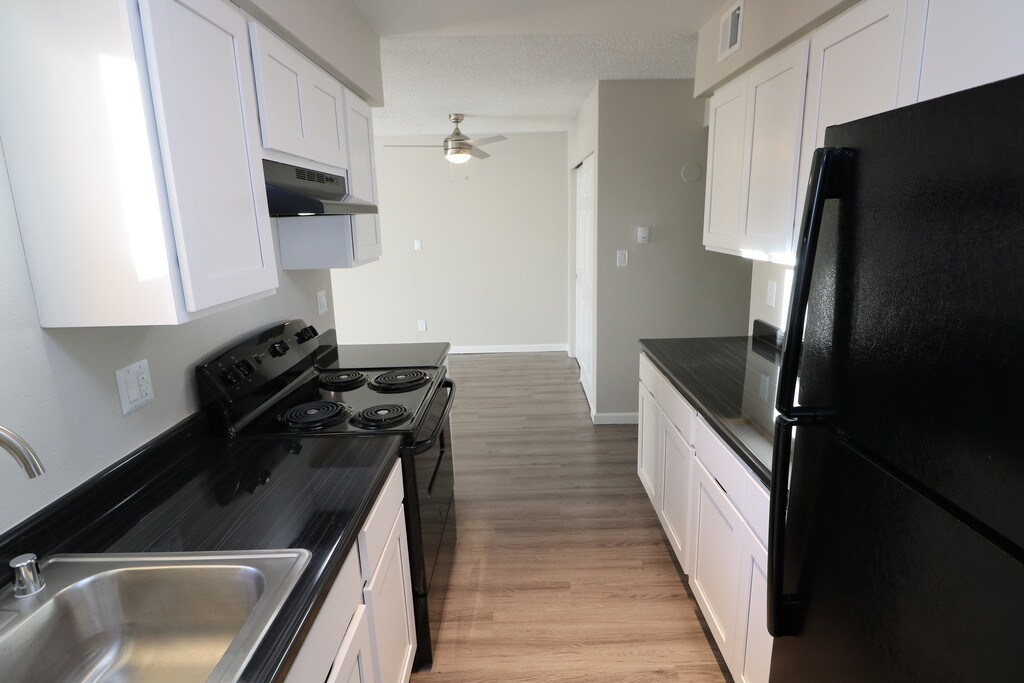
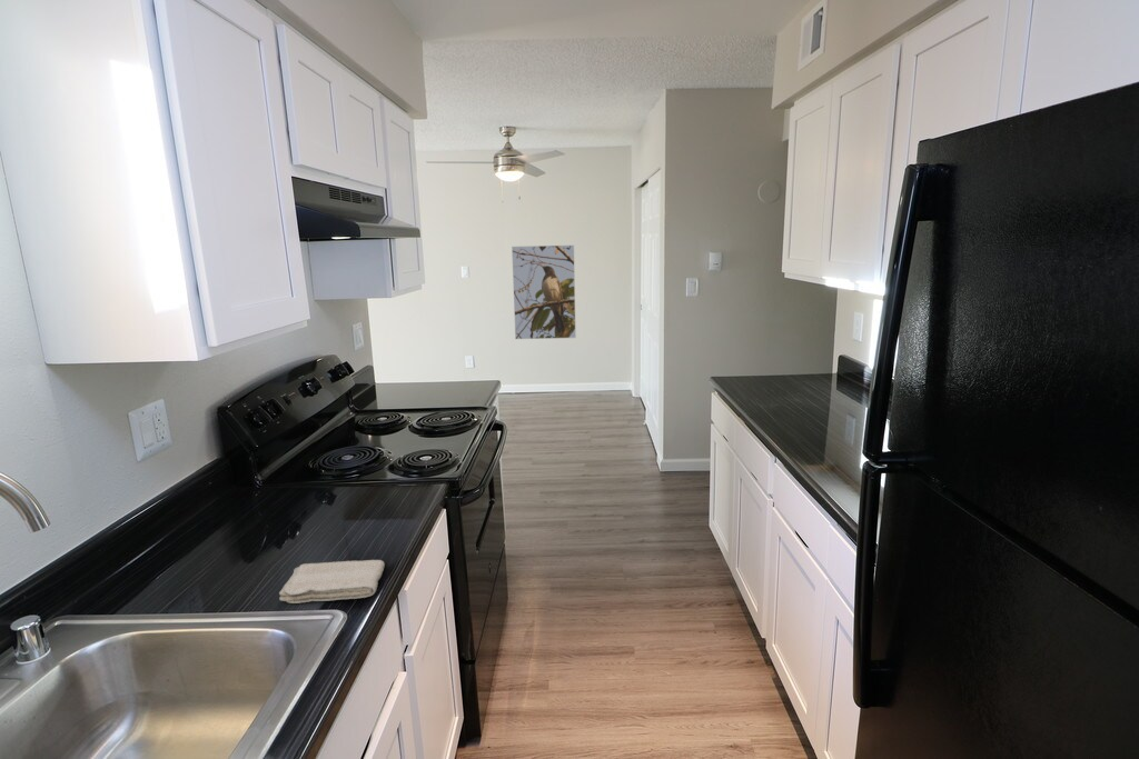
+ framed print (544, 292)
+ washcloth (334, 579)
